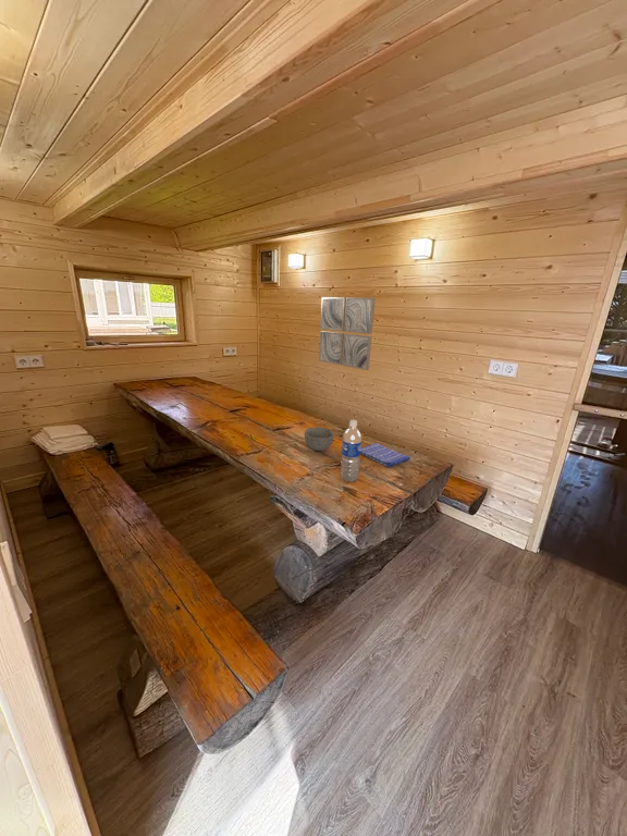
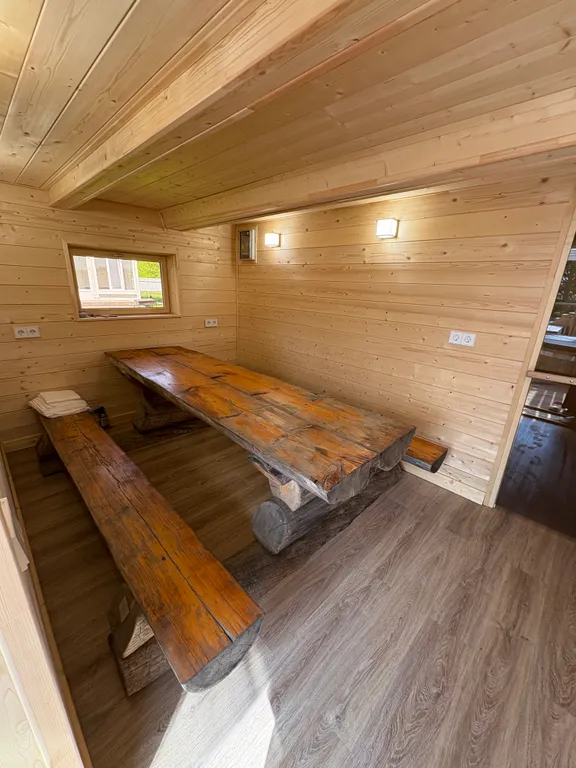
- wall art (344, 331)
- dish towel (382, 453)
- bowl (318, 440)
- water bottle (351, 451)
